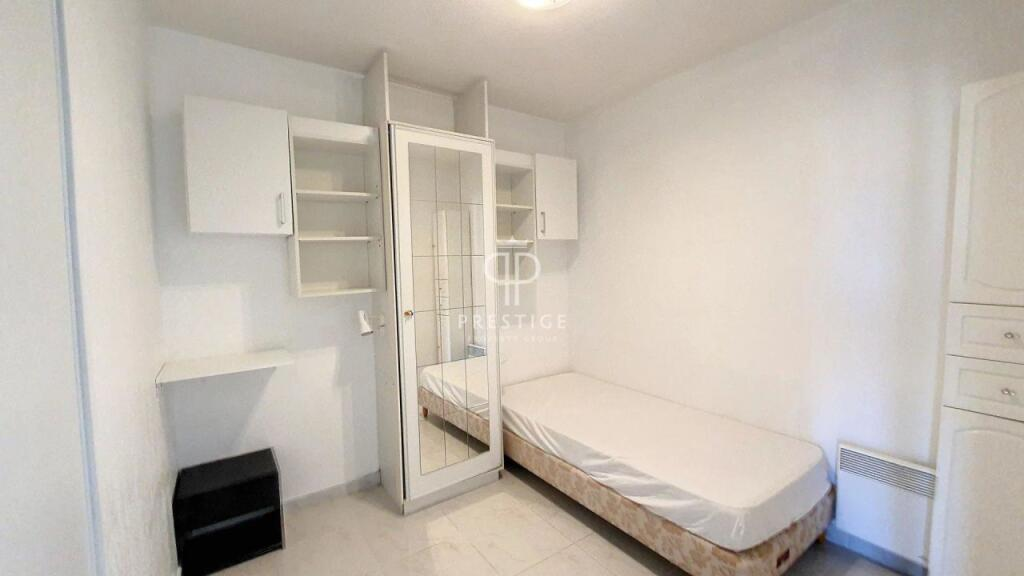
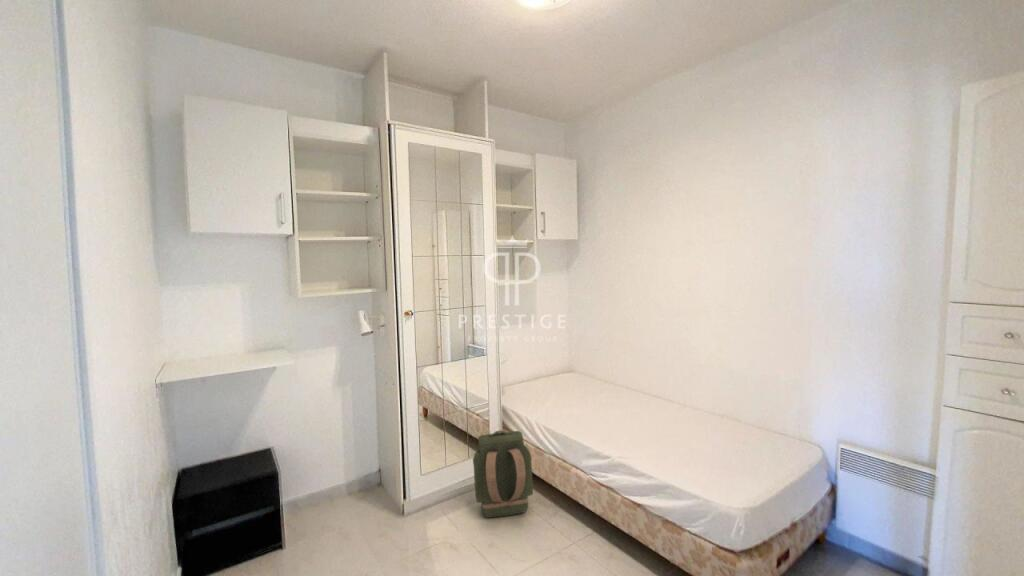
+ backpack (502, 473)
